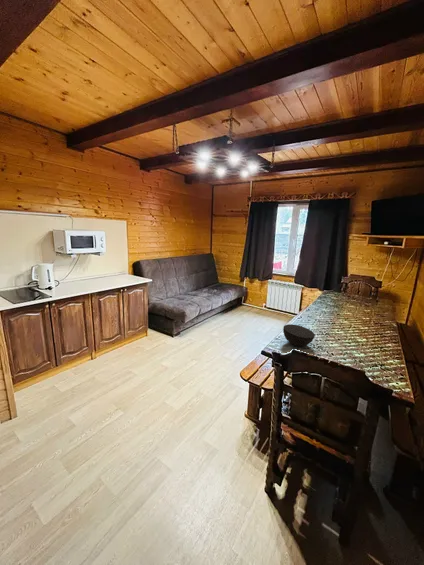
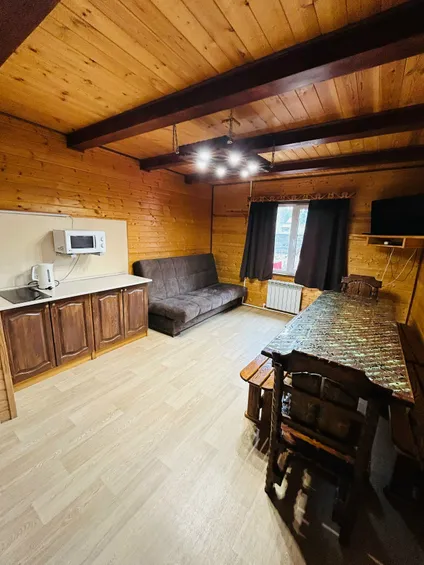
- bowl (298, 336)
